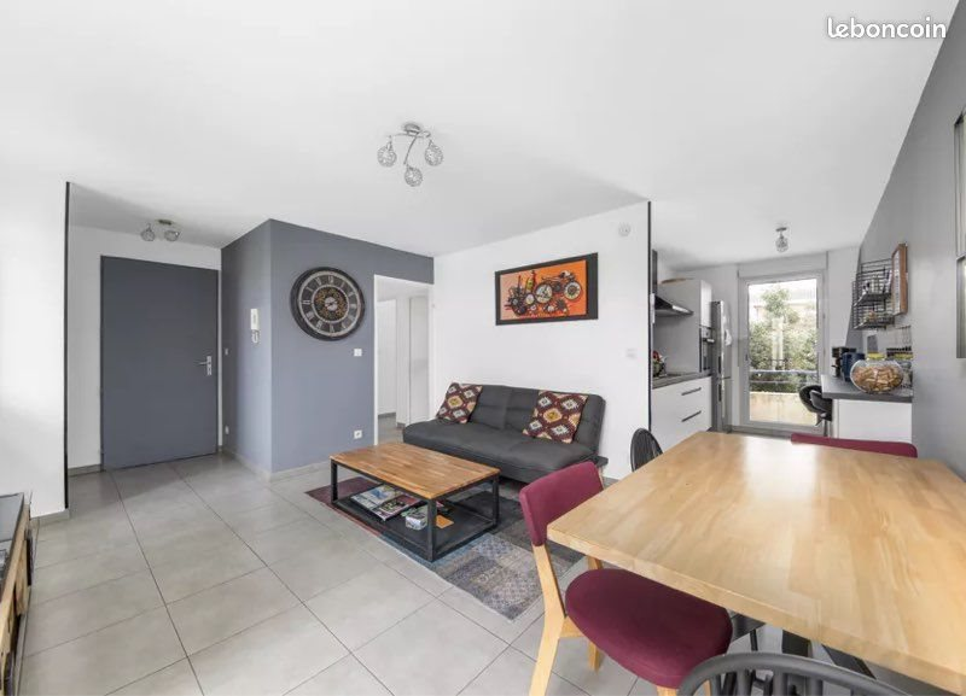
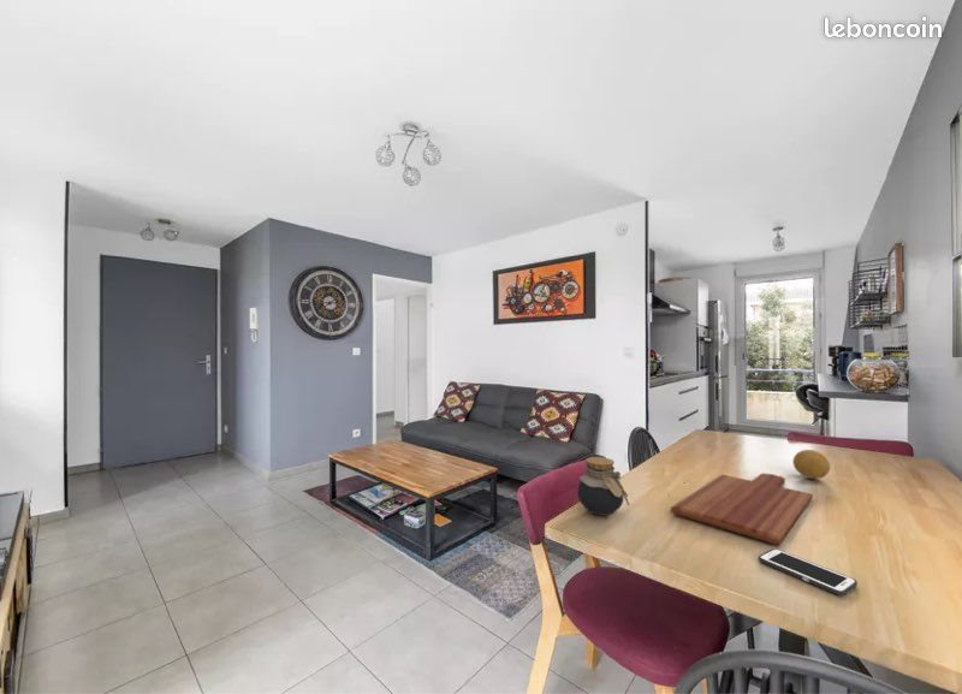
+ jar (601, 487)
+ fruit (810, 463)
+ cutting board (746, 500)
+ cell phone (804, 570)
